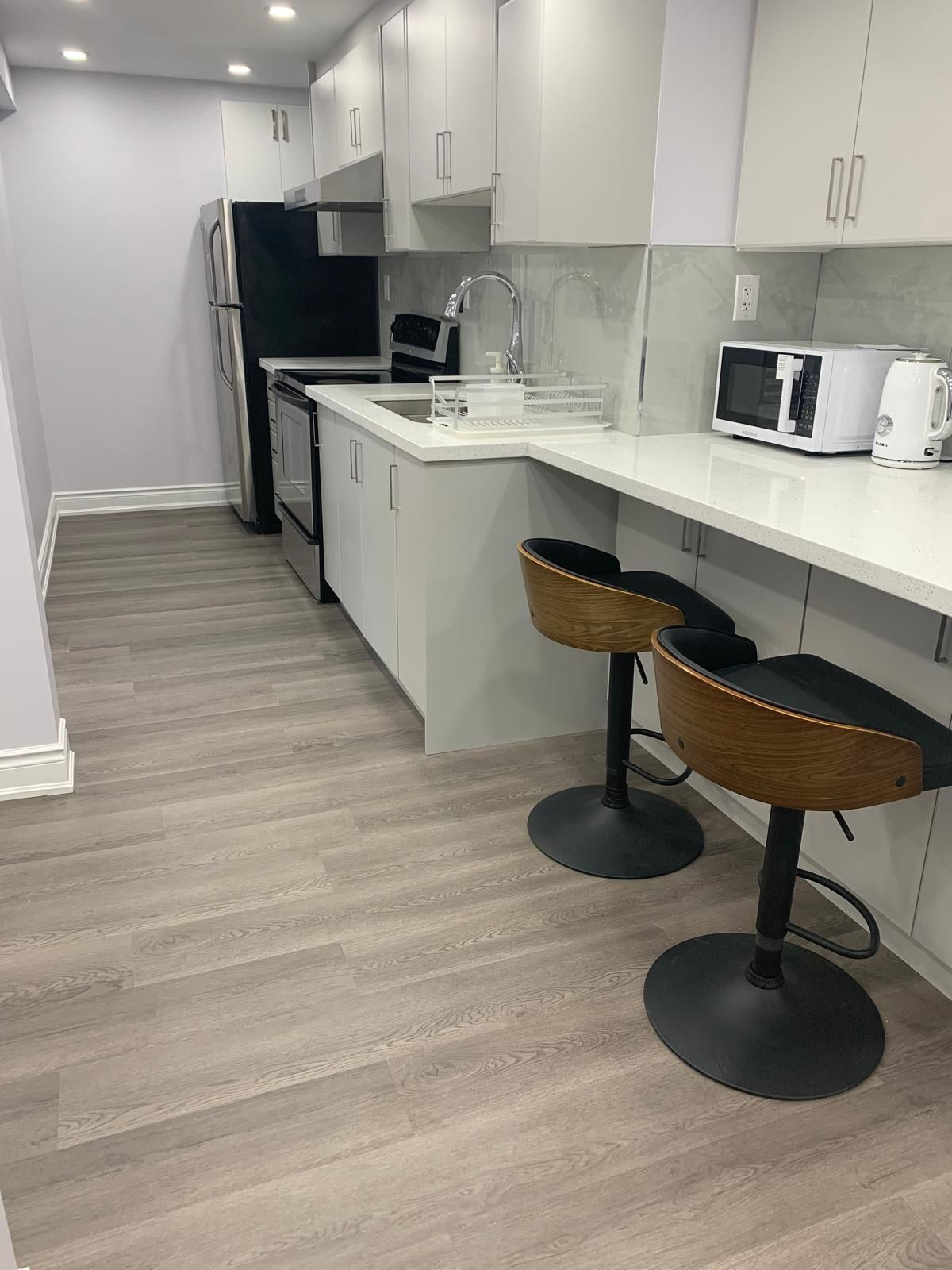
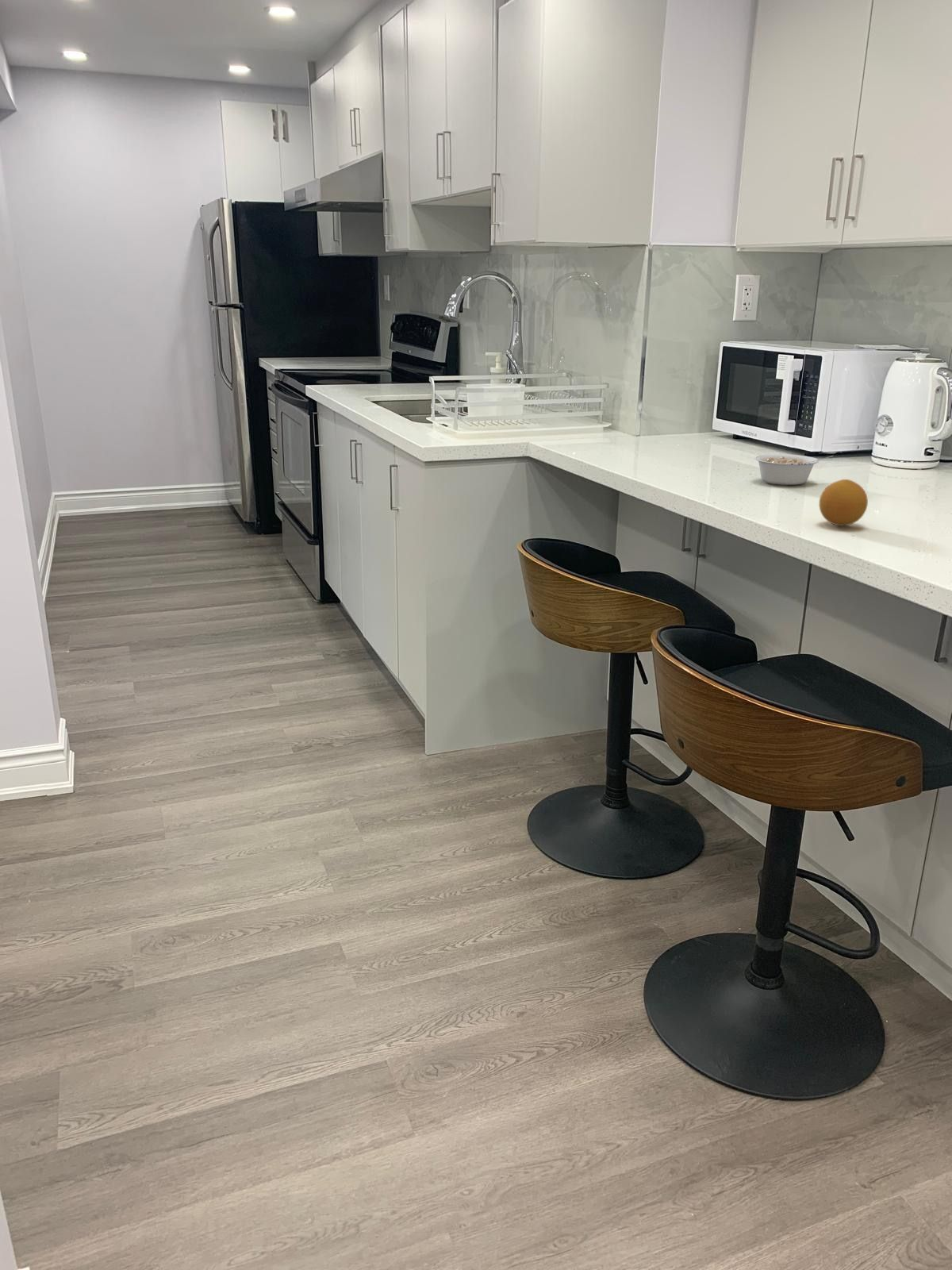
+ fruit (843, 502)
+ legume (787, 468)
